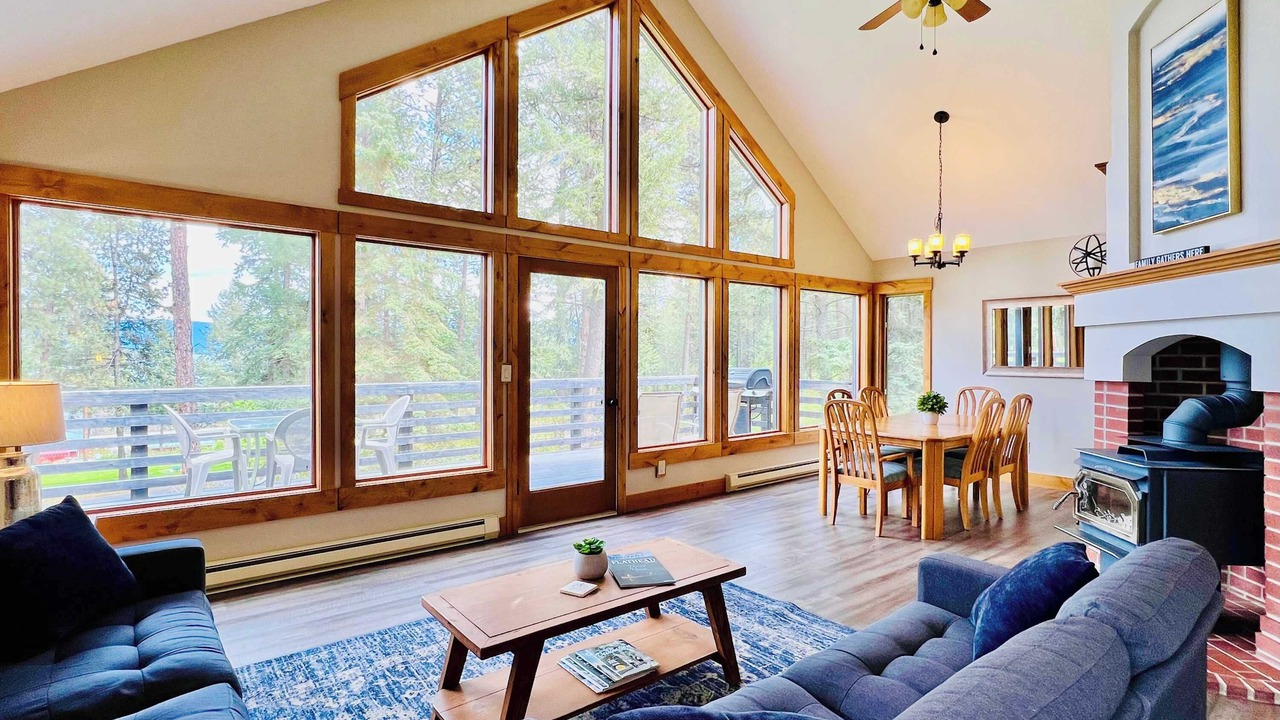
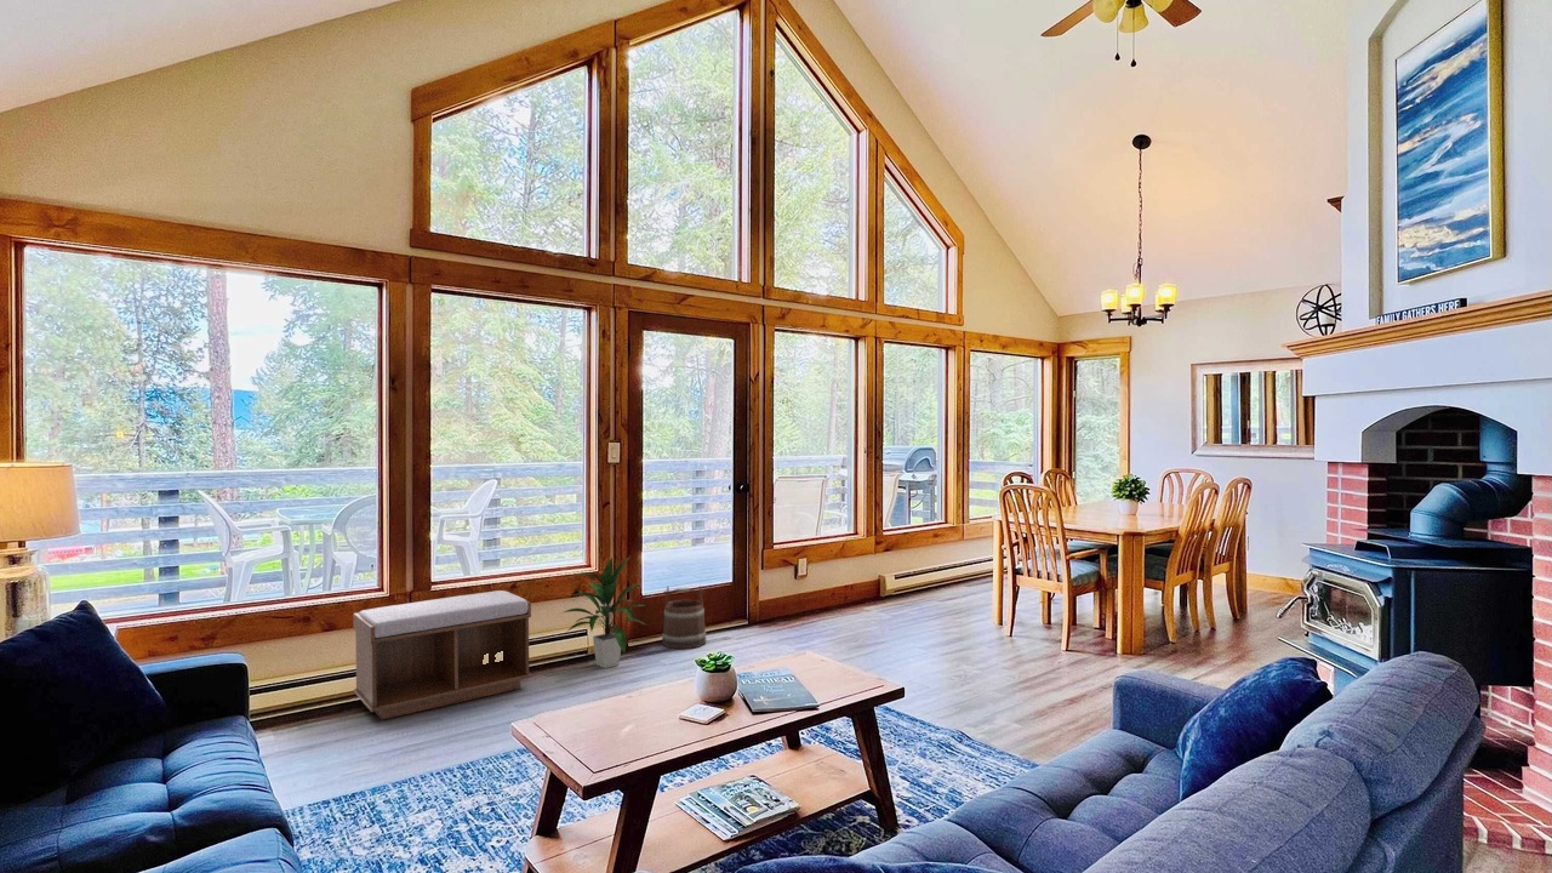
+ indoor plant (606, 612)
+ bucket (684, 614)
+ bench (445, 649)
